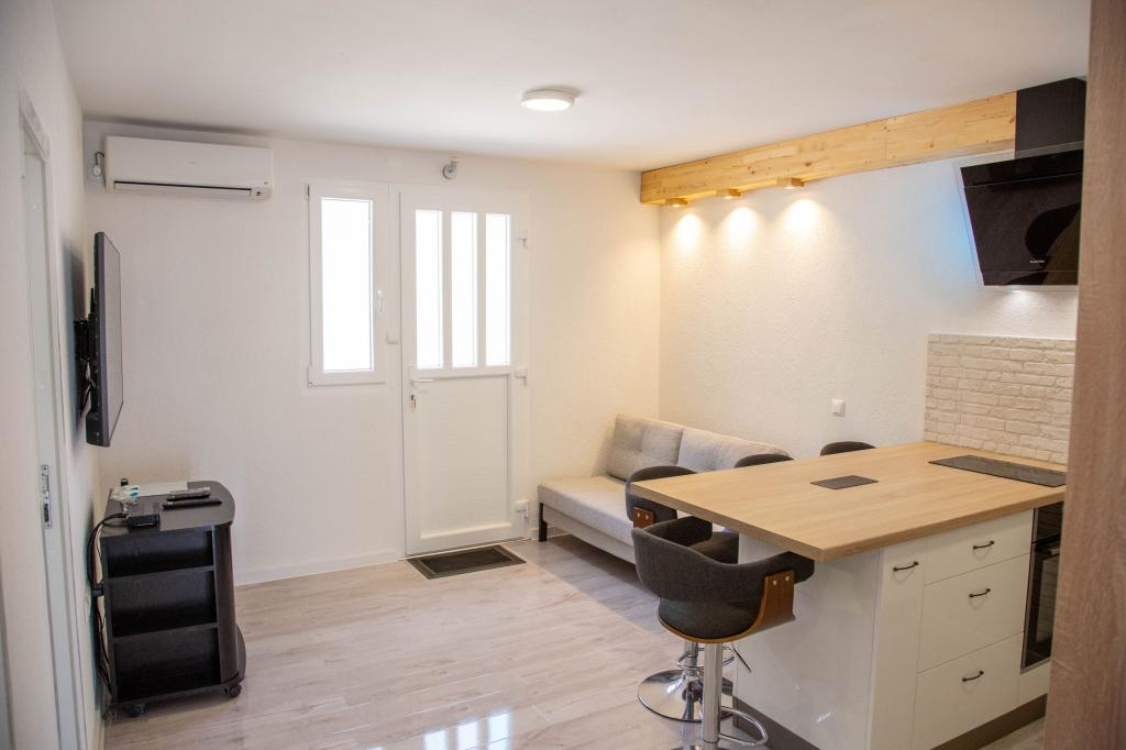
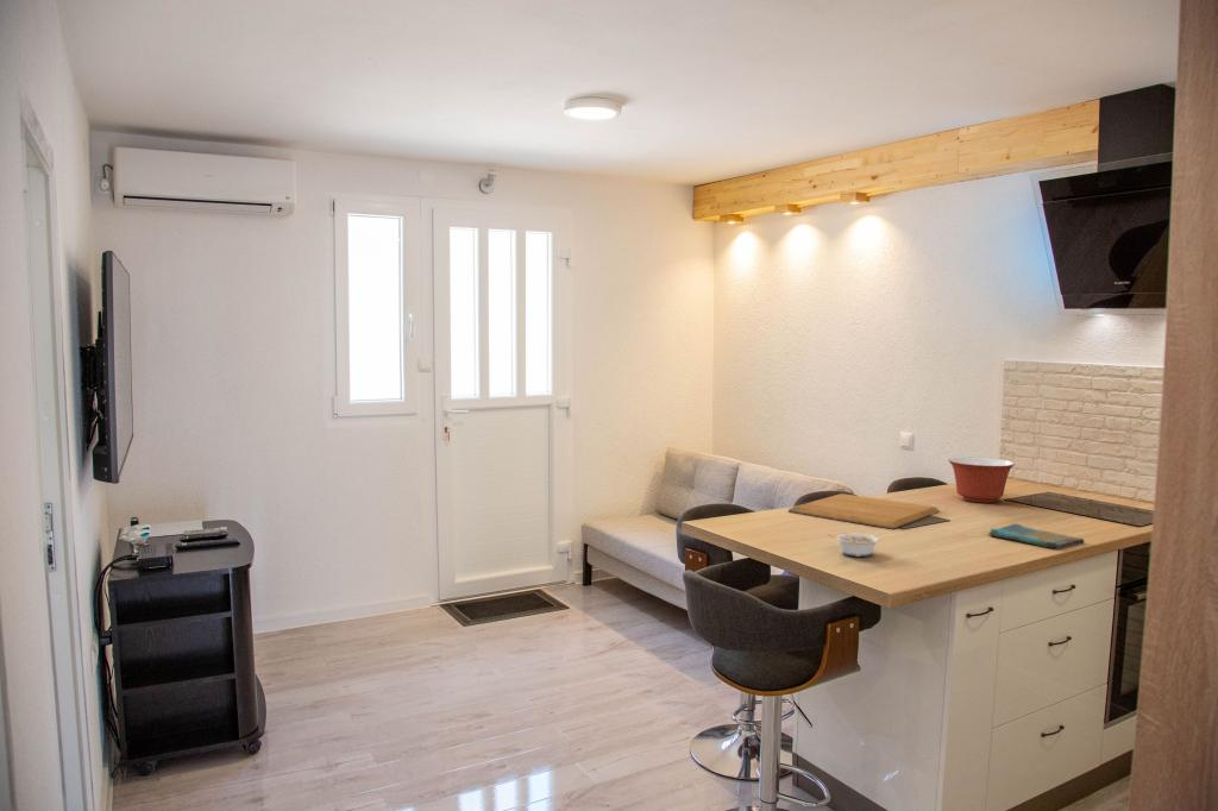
+ mixing bowl (980, 480)
+ chopping board (864, 509)
+ dish towel (1035, 535)
+ legume (855, 543)
